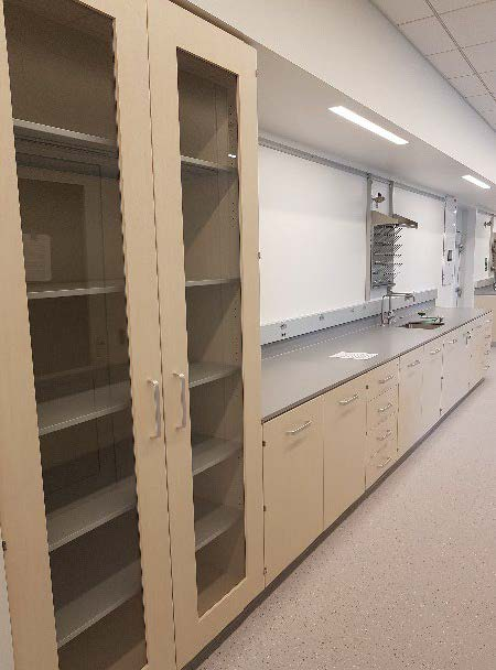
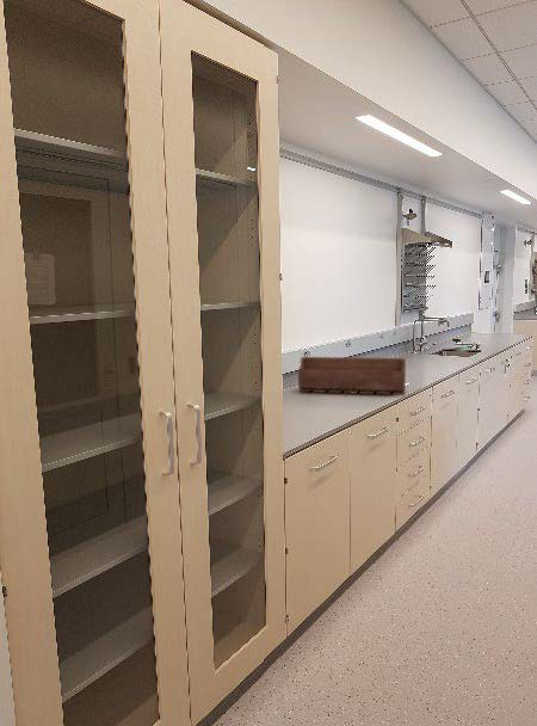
+ bottle rack (351, 375)
